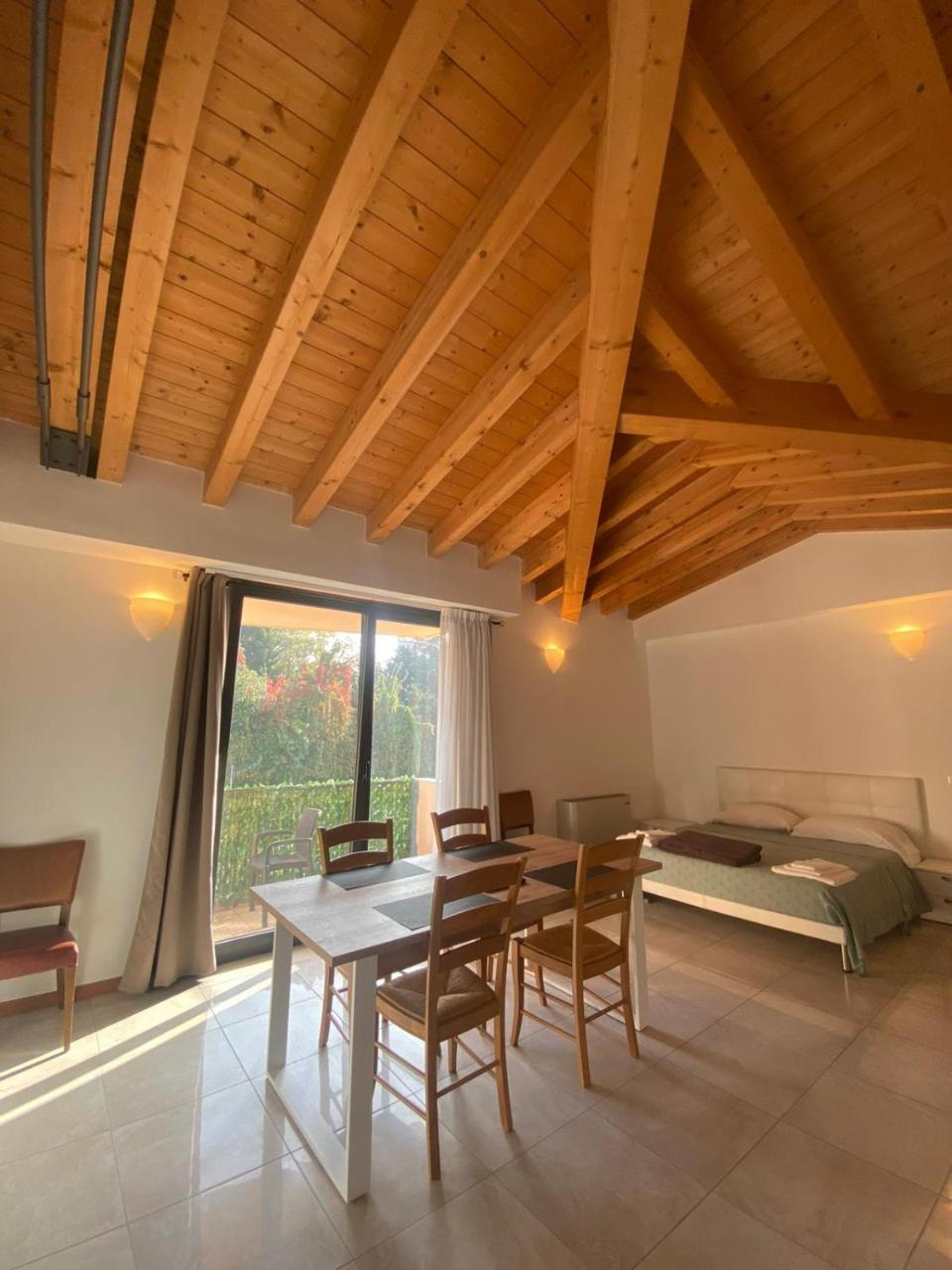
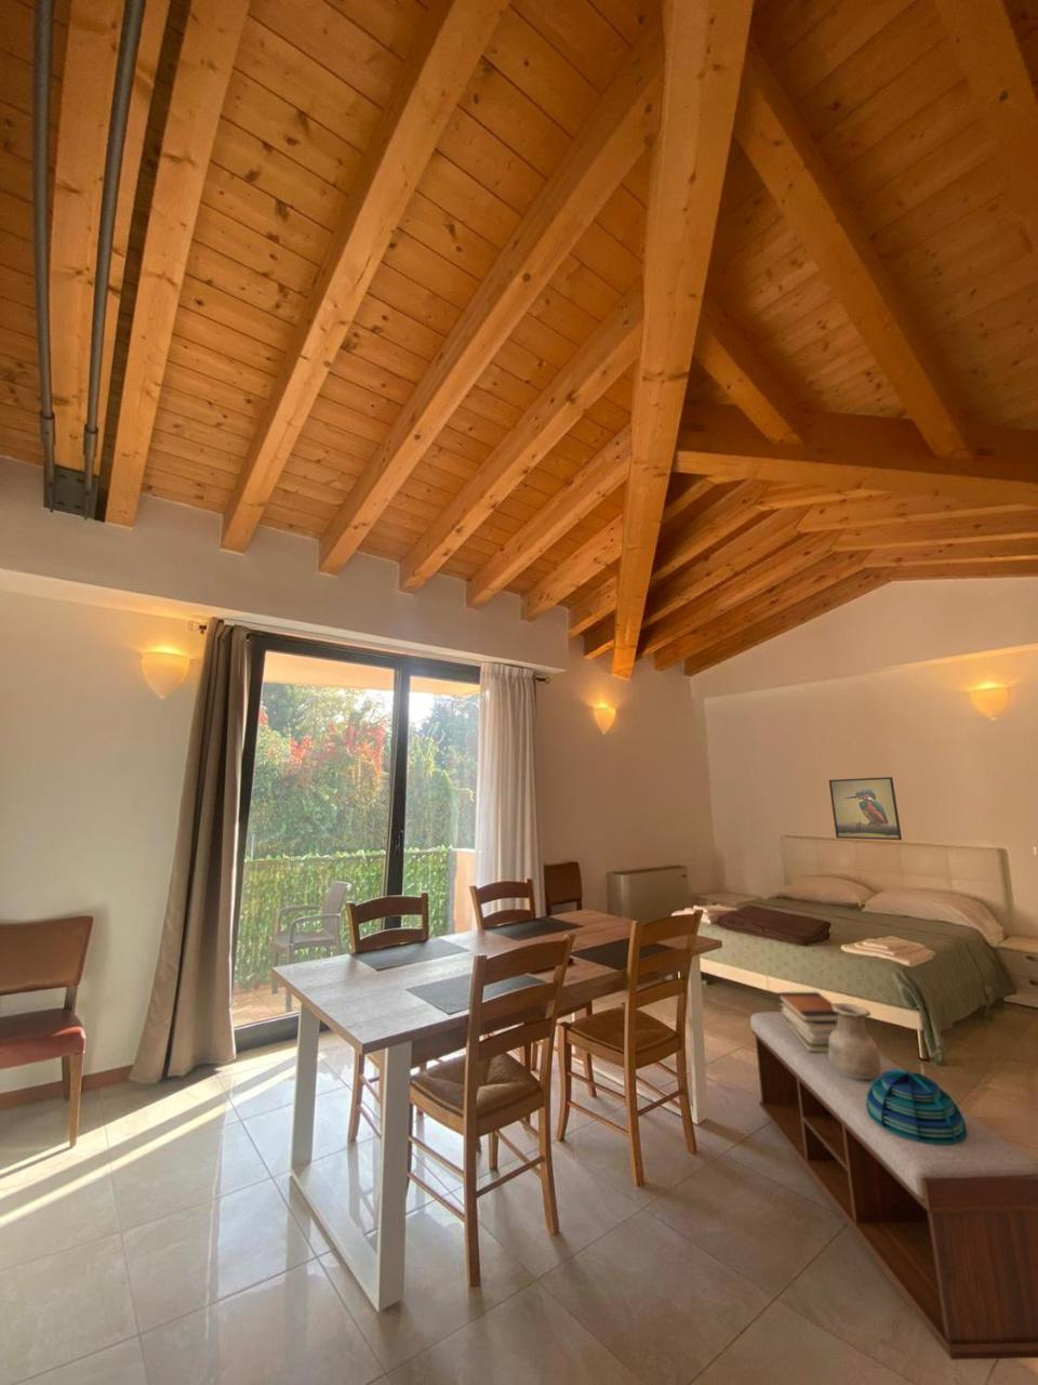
+ book stack (813, 1021)
+ decorative bowl (912, 1096)
+ bench (866, 1134)
+ vase (850, 1039)
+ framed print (862, 808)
